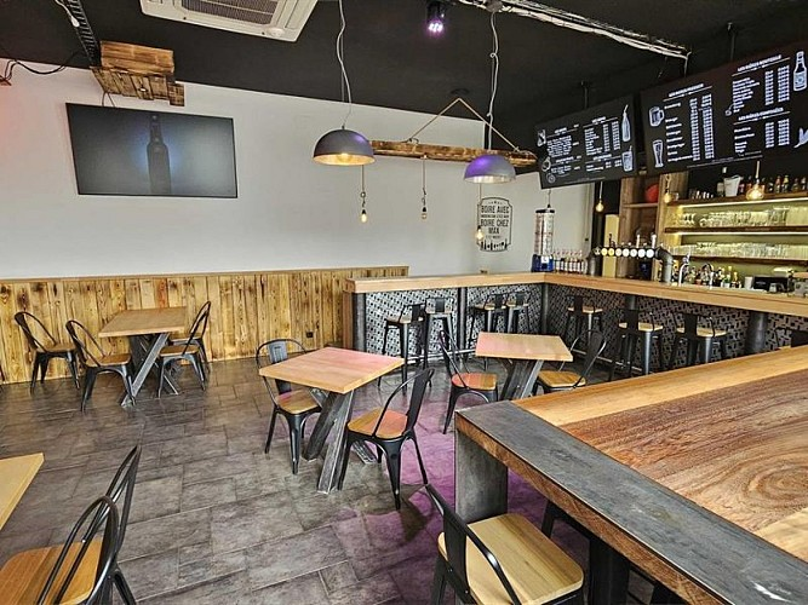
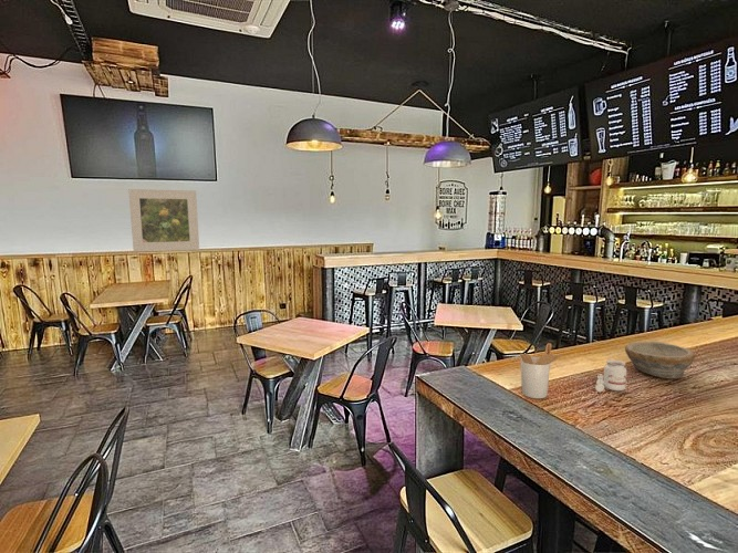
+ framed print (165, 220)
+ candle (612, 377)
+ utensil holder (540, 371)
+ bowl (658, 361)
